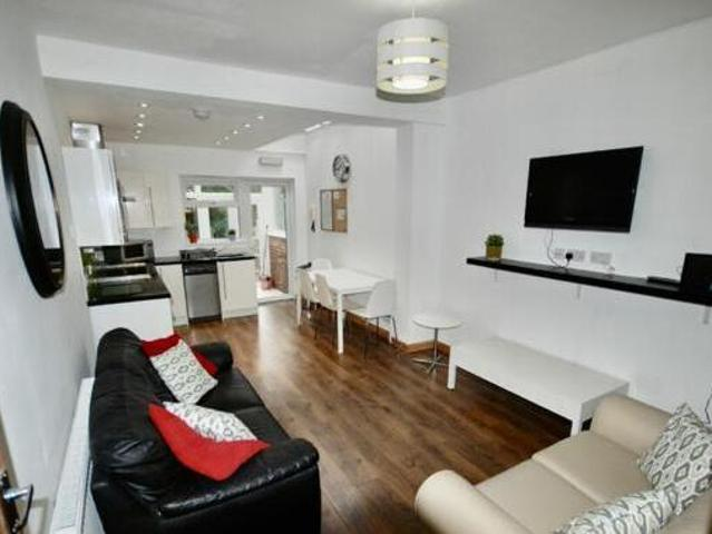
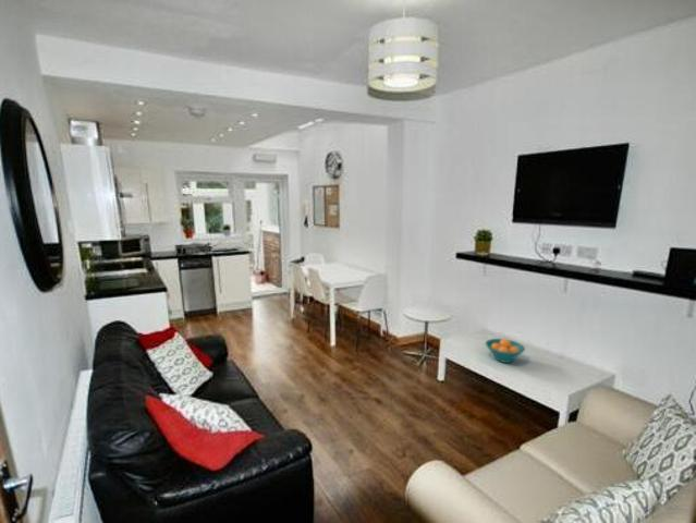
+ fruit bowl (504, 349)
